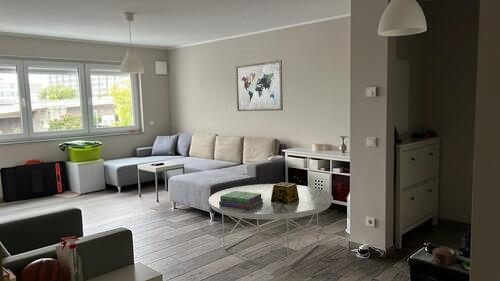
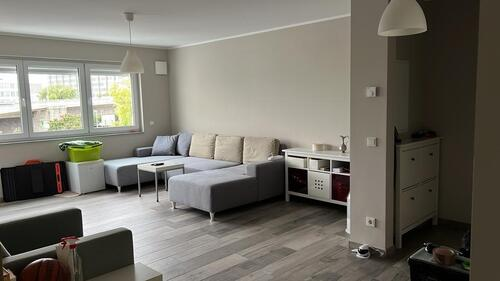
- decorative box (284, 192)
- stack of books (241, 199)
- wall art (258, 87)
- coffee table (270, 222)
